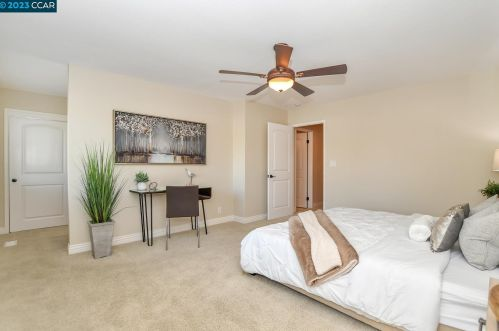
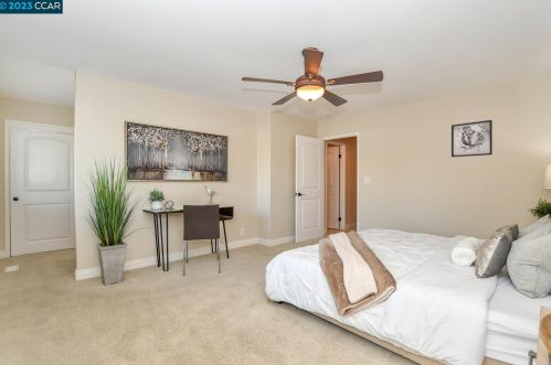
+ wall art (470, 139)
